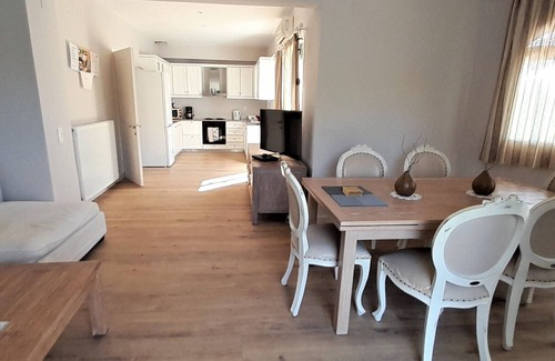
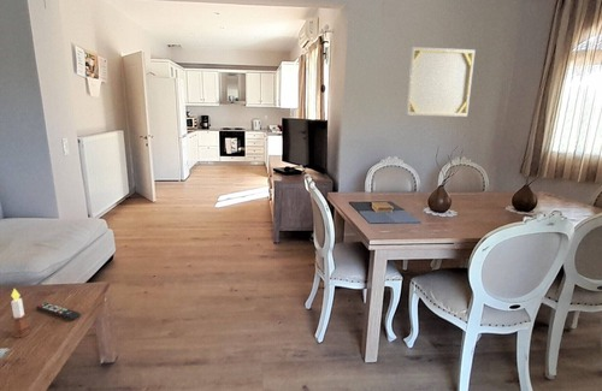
+ remote control (58, 310)
+ candle (18, 310)
+ wall art (439, 82)
